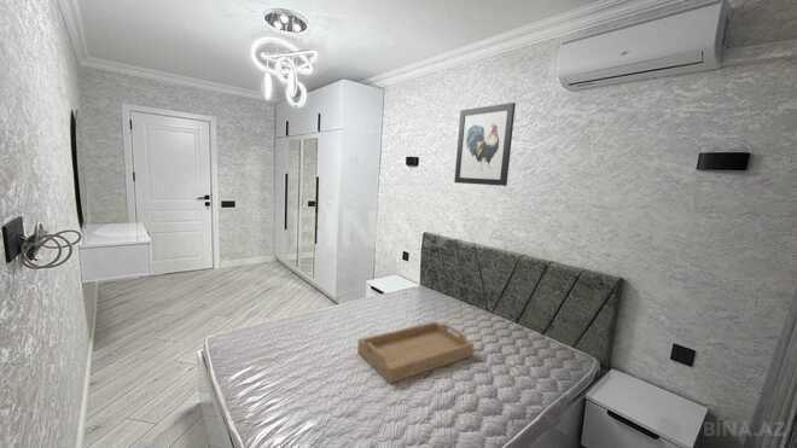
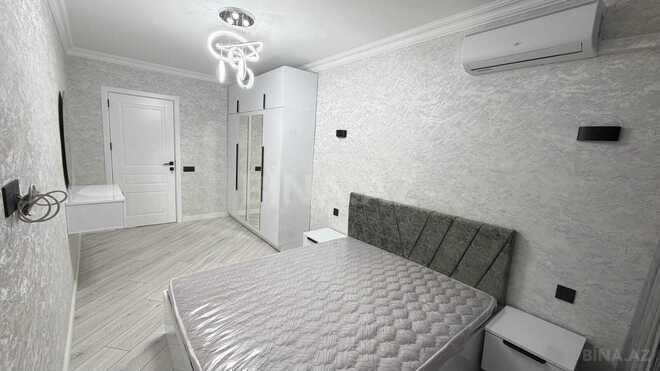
- serving tray (415, 345)
- wall art (482, 146)
